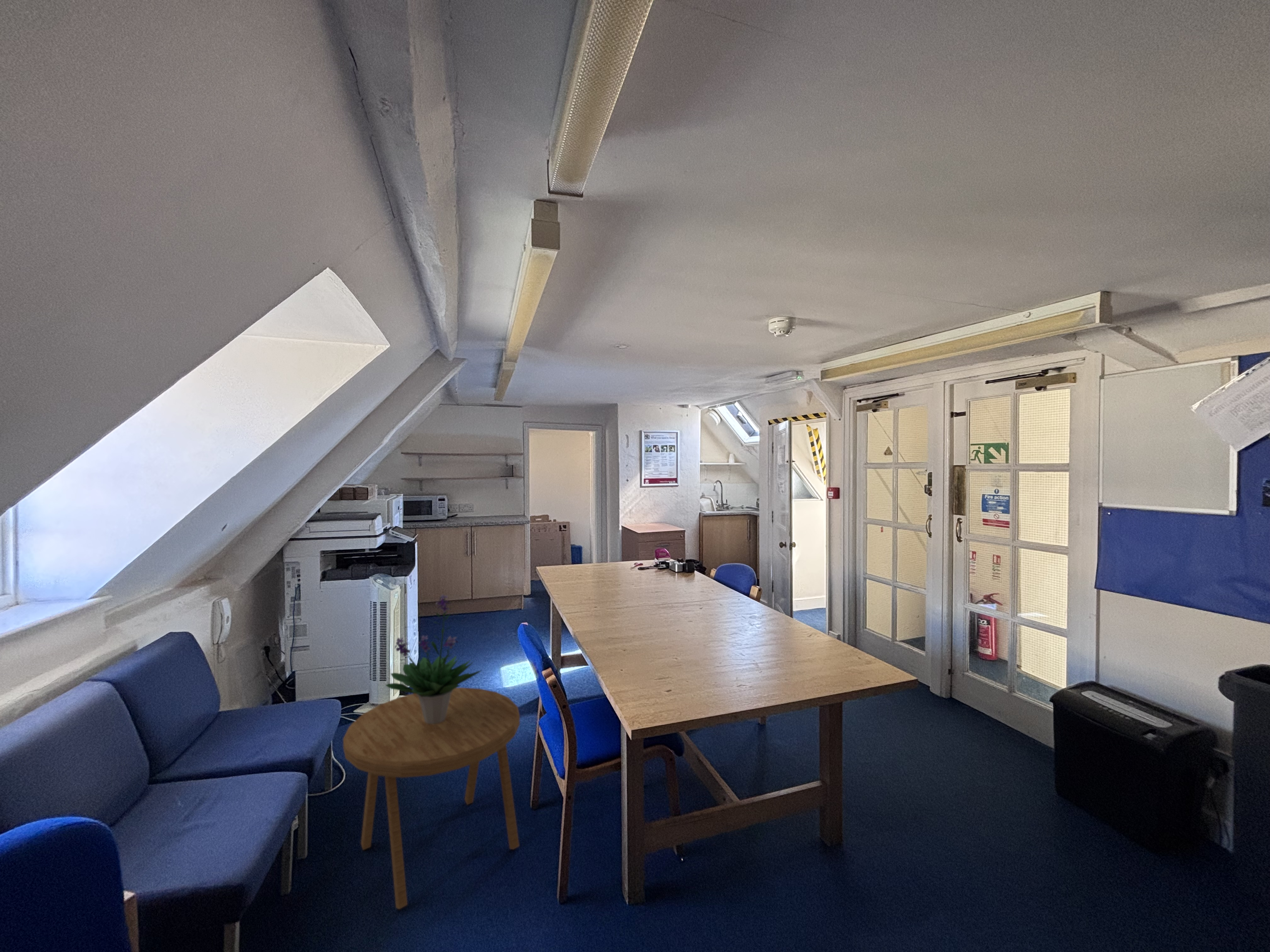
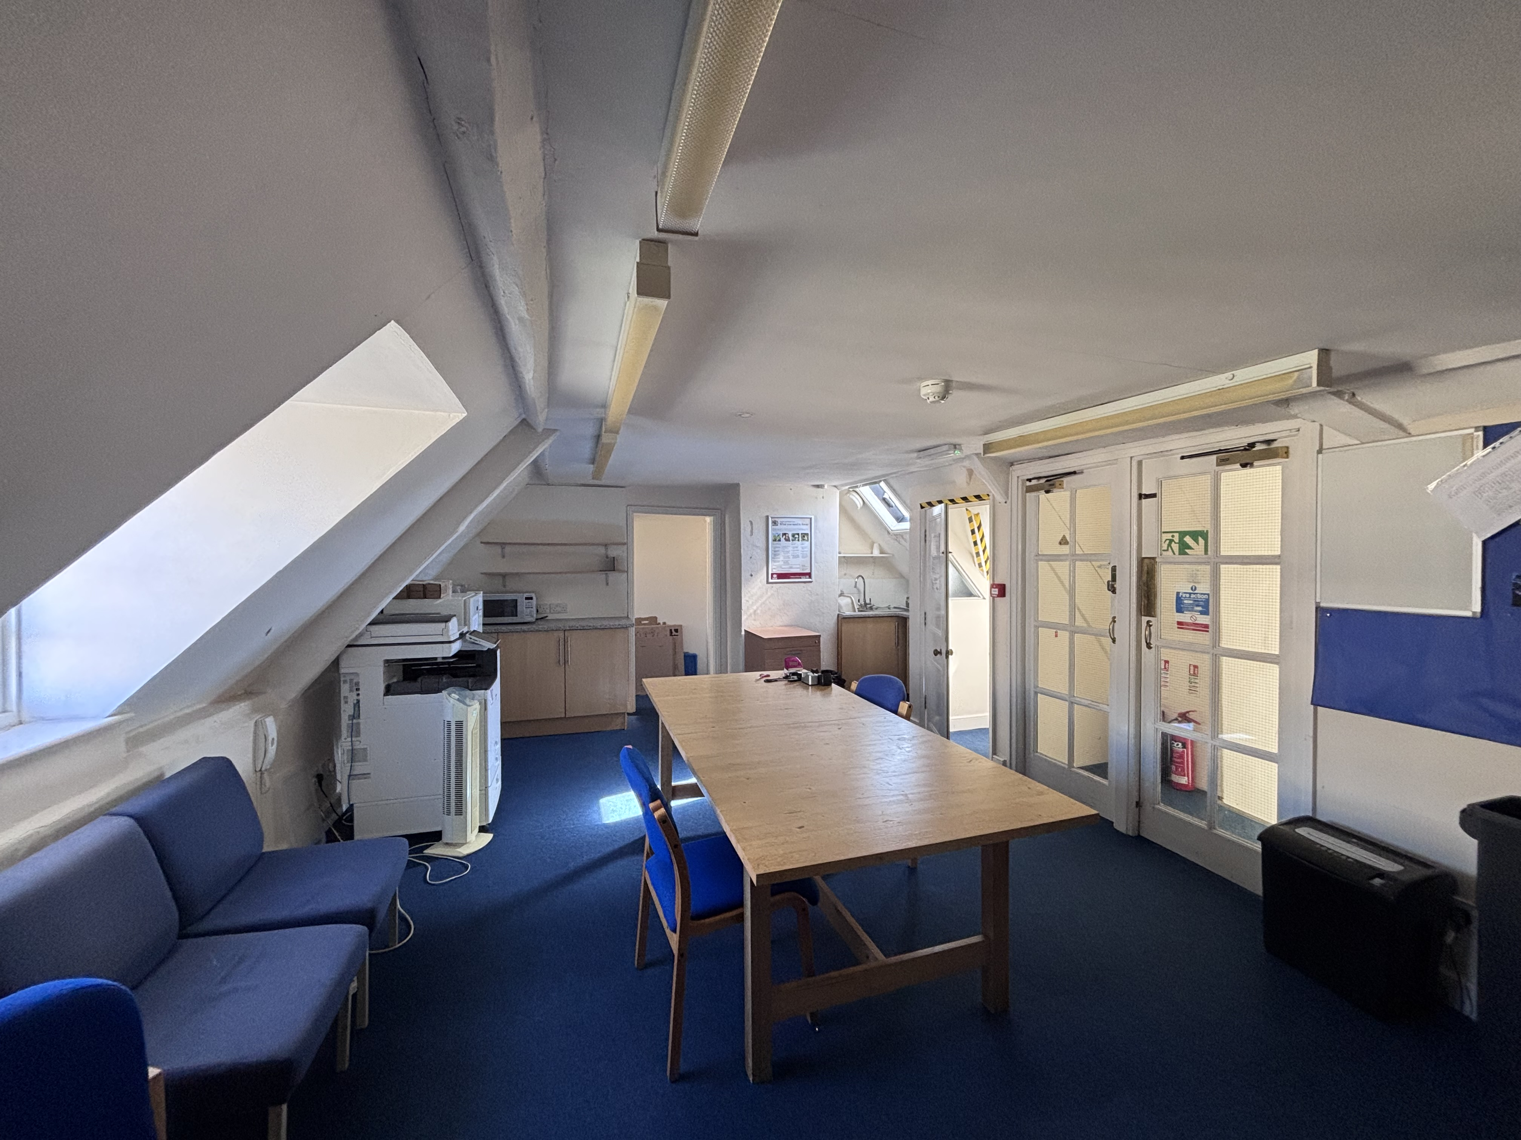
- potted plant (436, 659)
- side table (434, 774)
